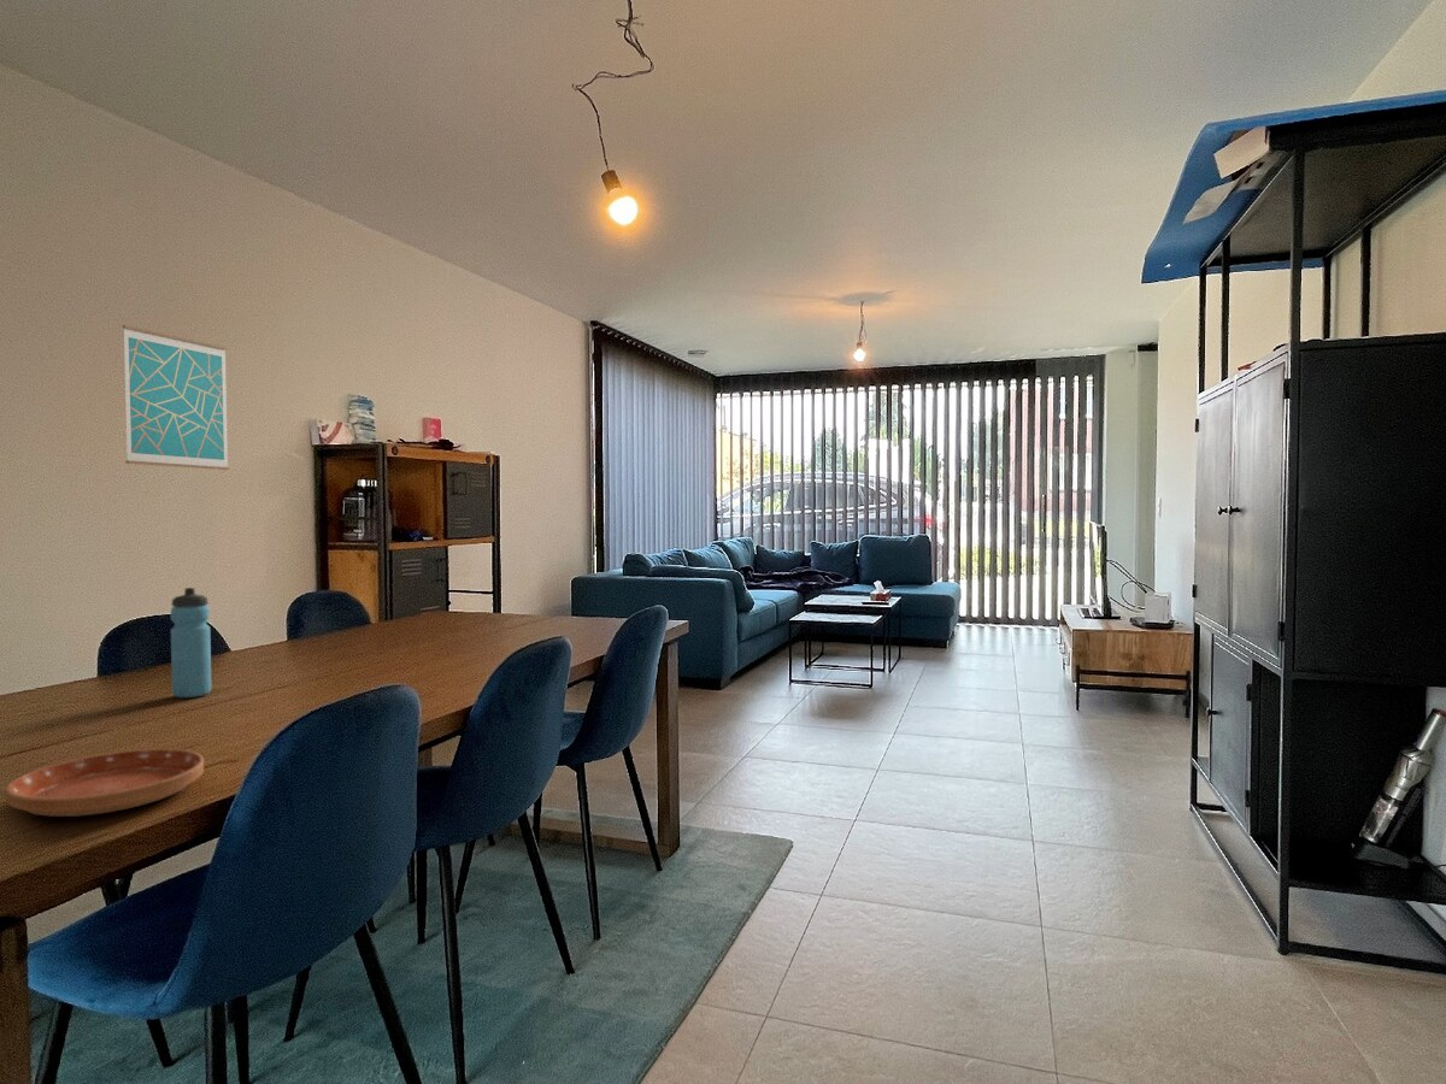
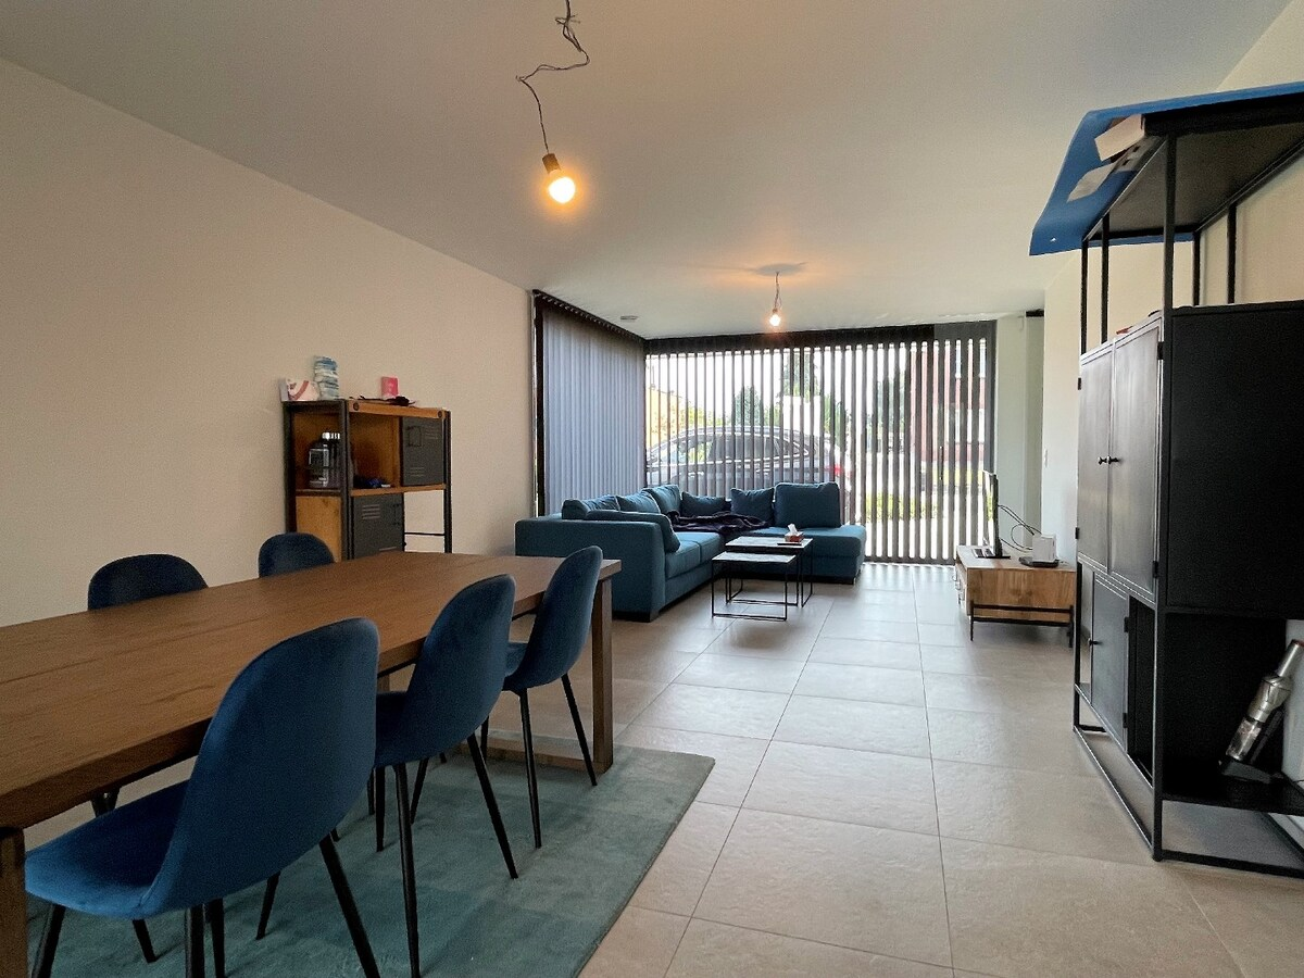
- water bottle (190, 641)
- saucer (111, 782)
- wall art (178, 401)
